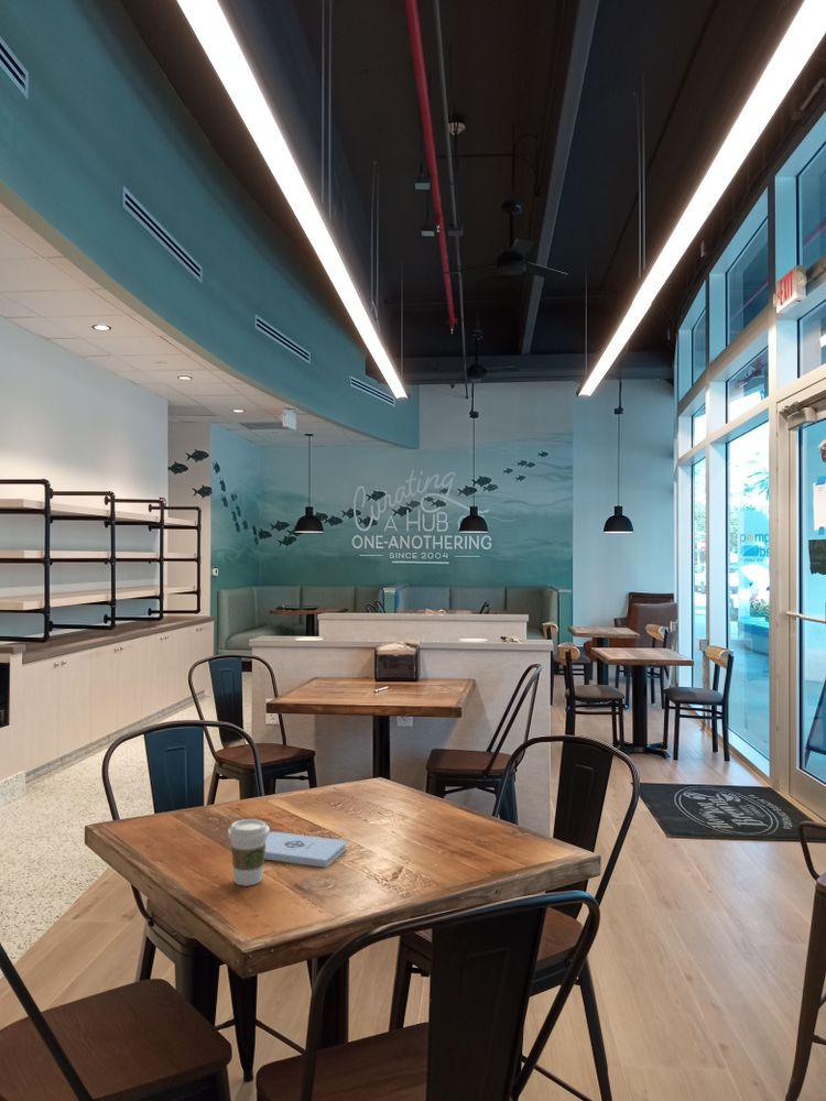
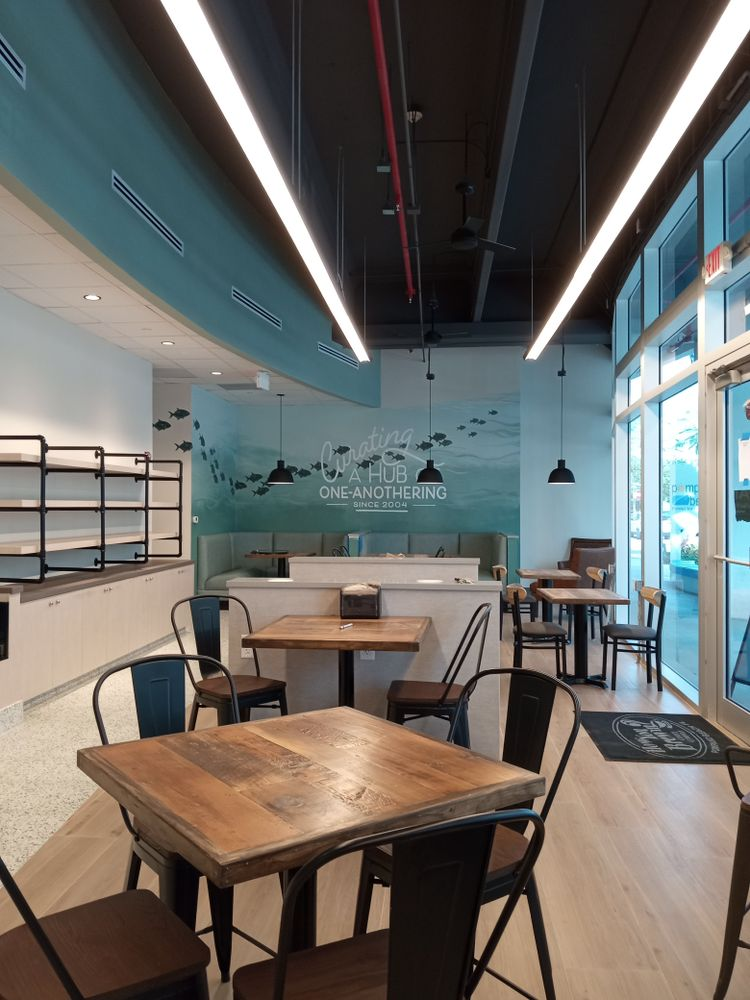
- notepad (296, 848)
- coffee cup (248, 851)
